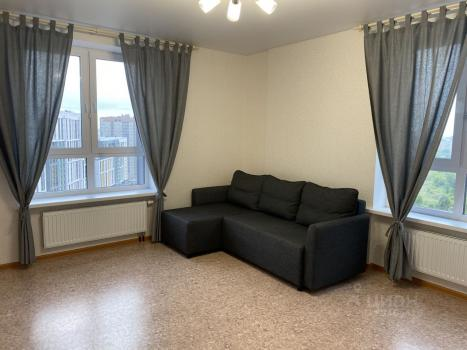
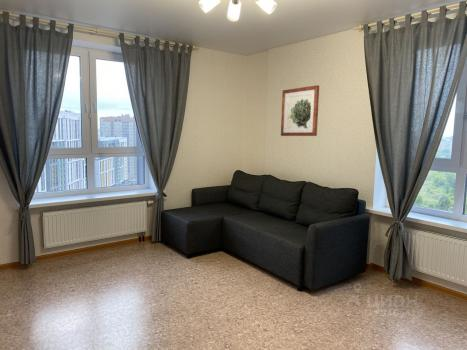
+ wall art (298, 112)
